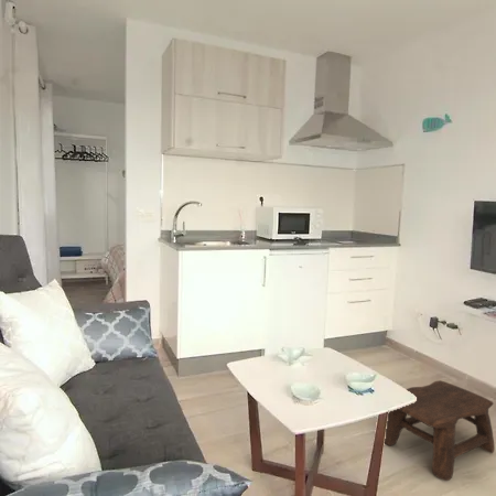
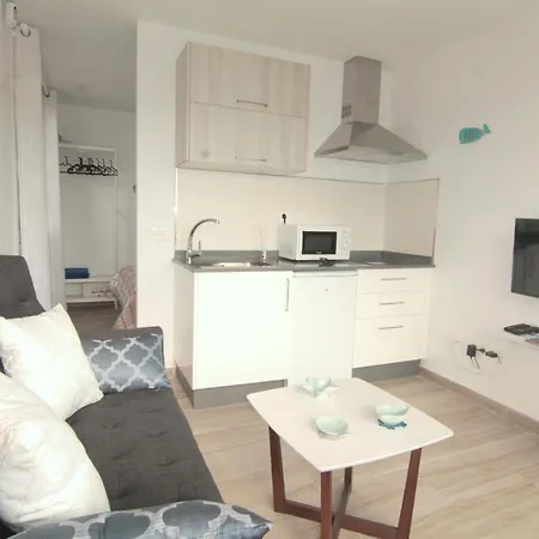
- stool (441, 423)
